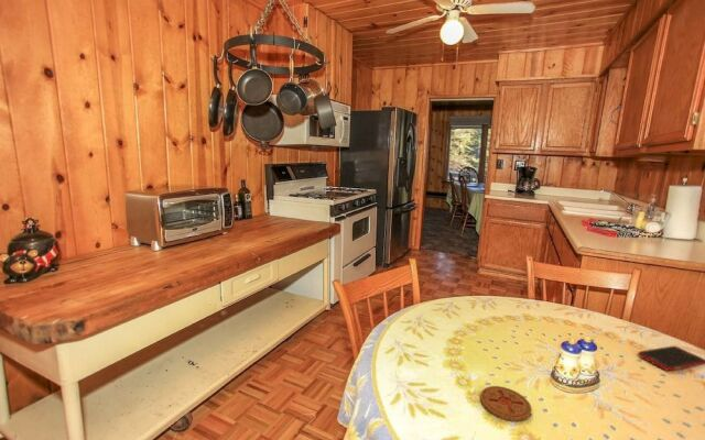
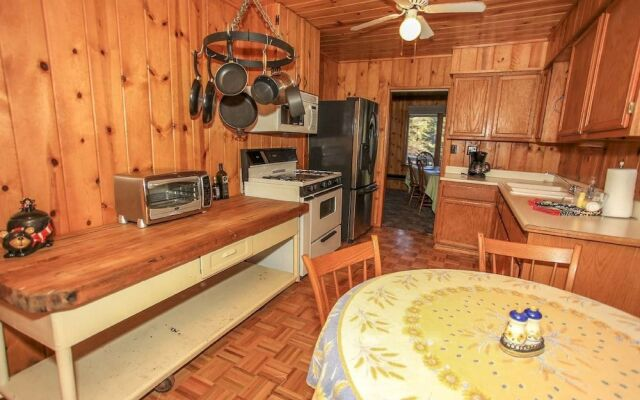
- coaster (505, 402)
- cell phone (671, 358)
